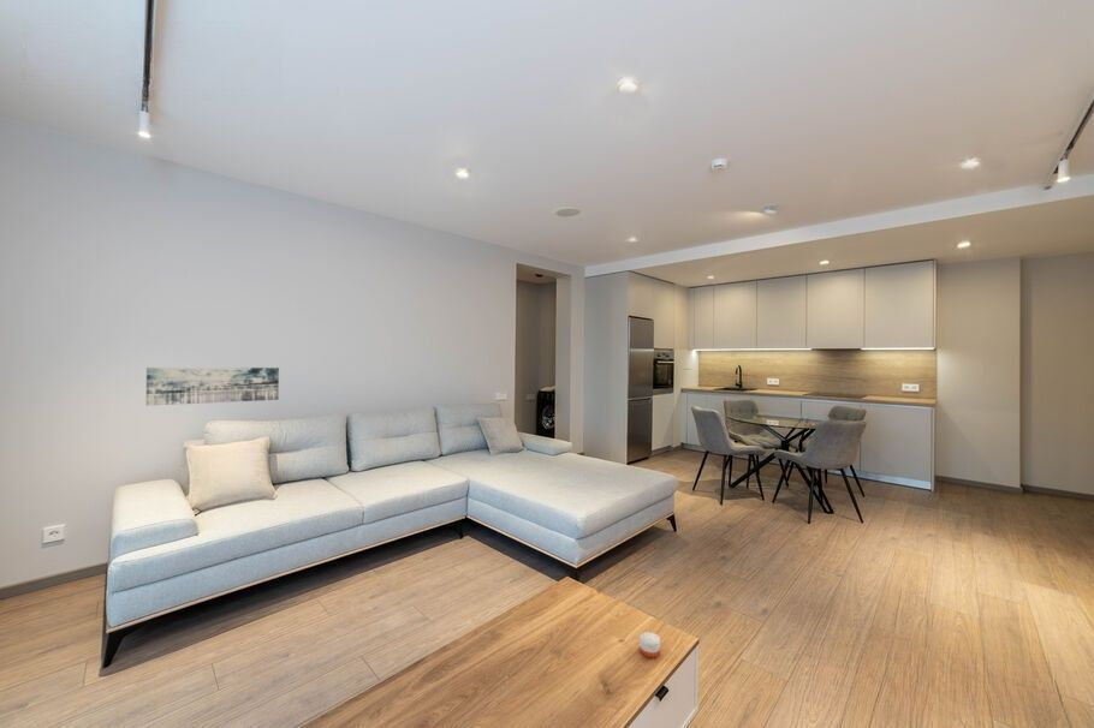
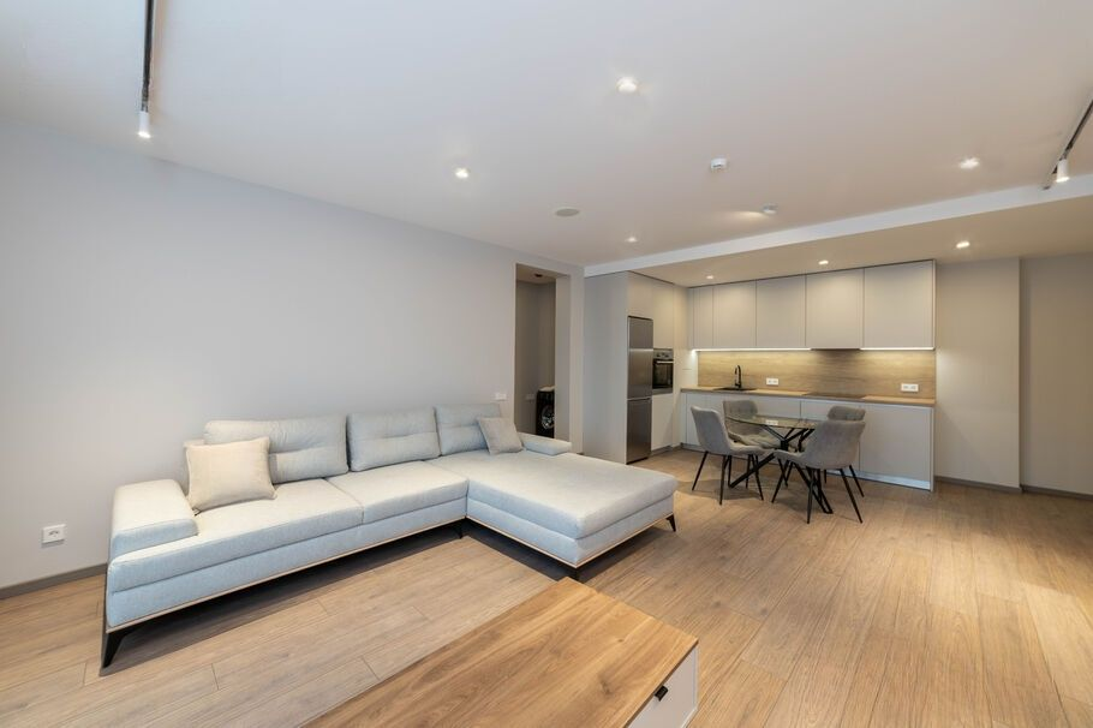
- candle (649, 637)
- wall art (218, 384)
